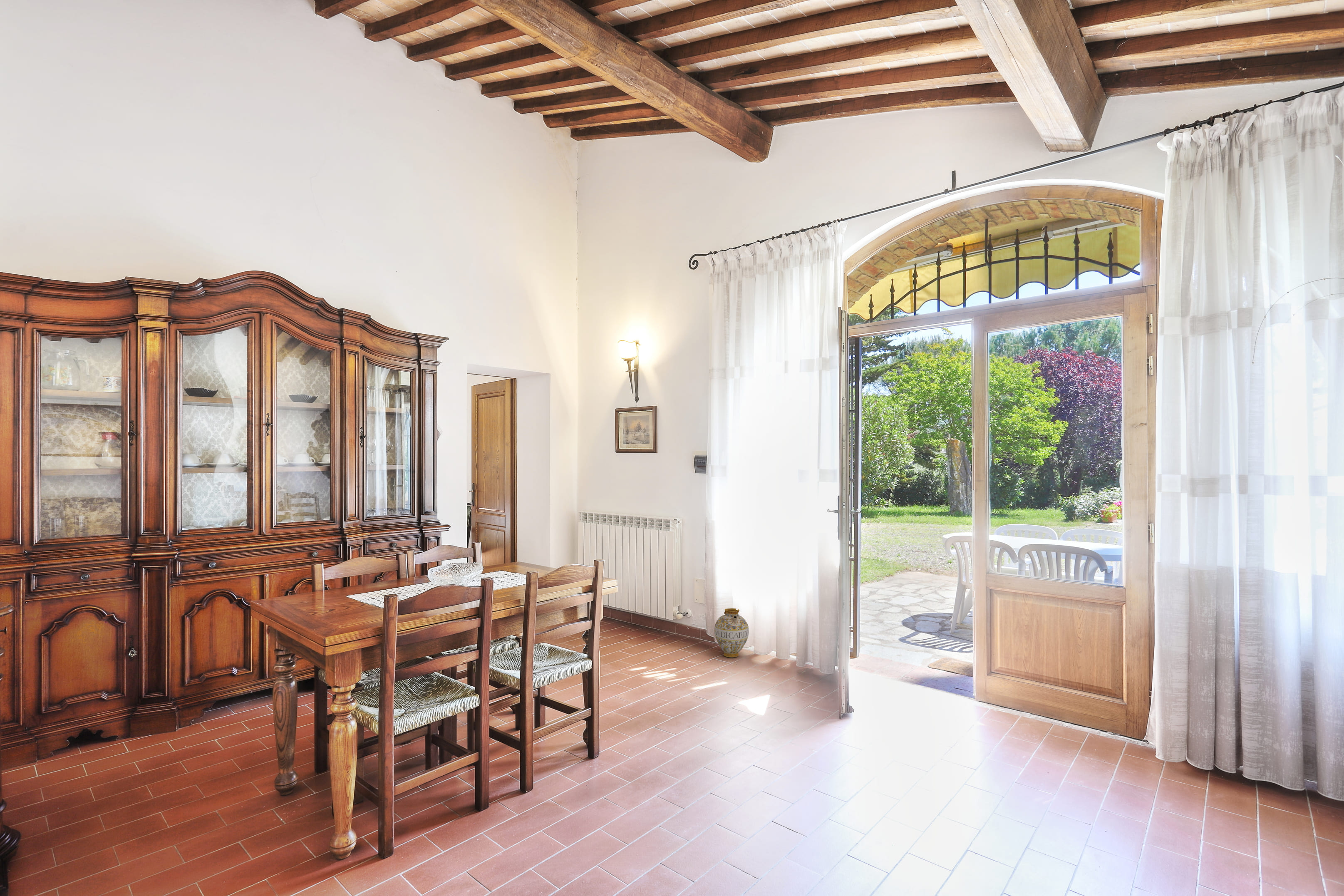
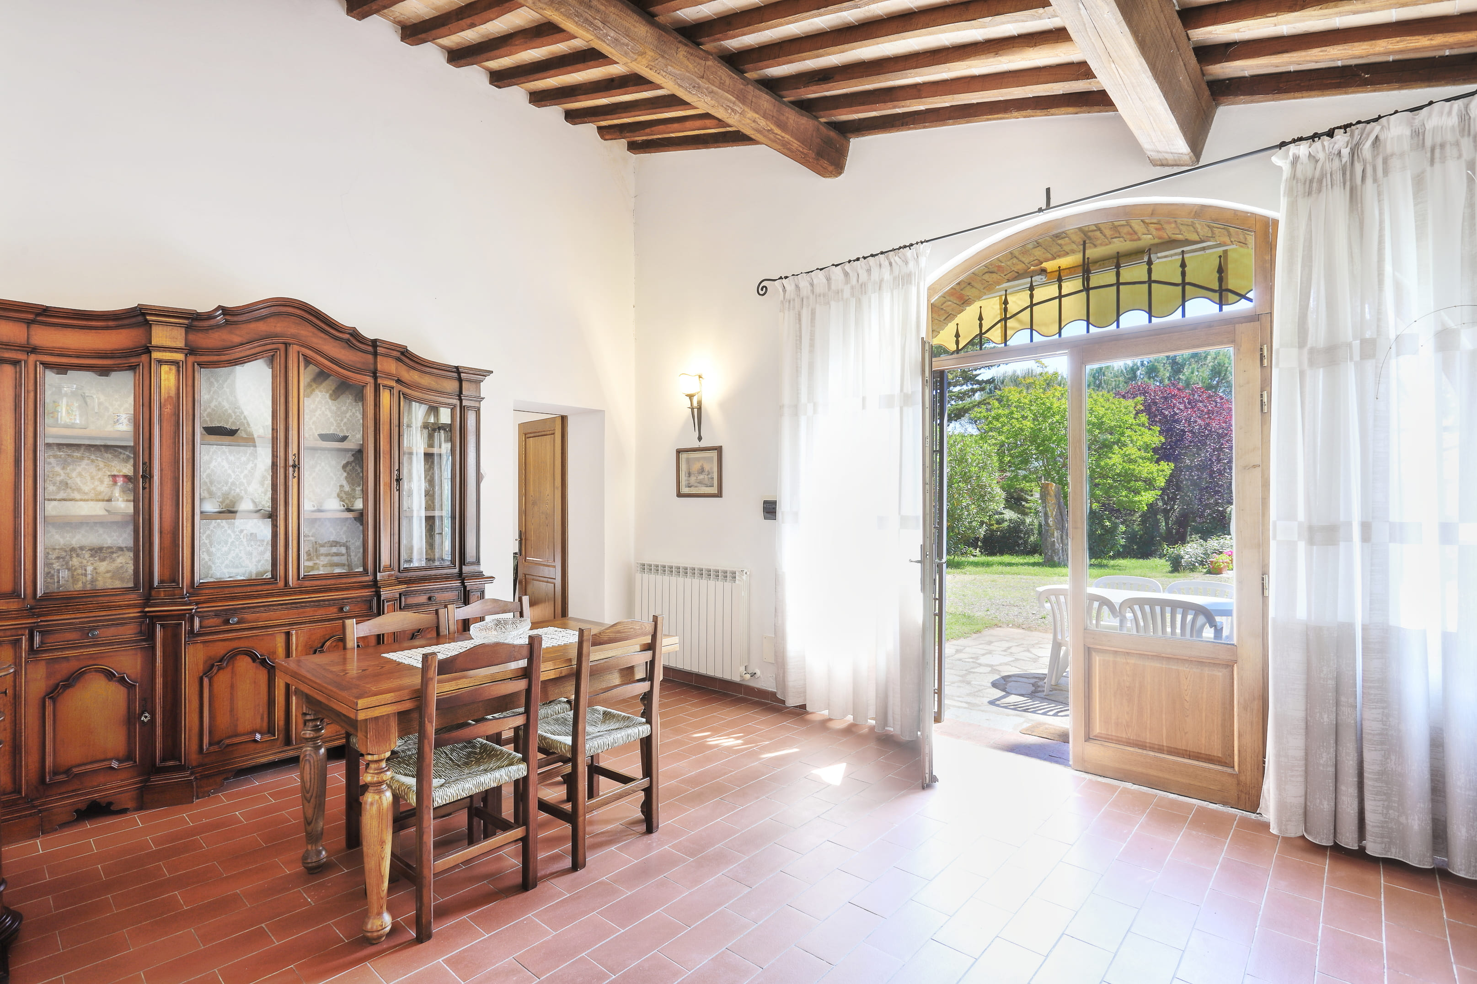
- ceramic jug (732, 632)
